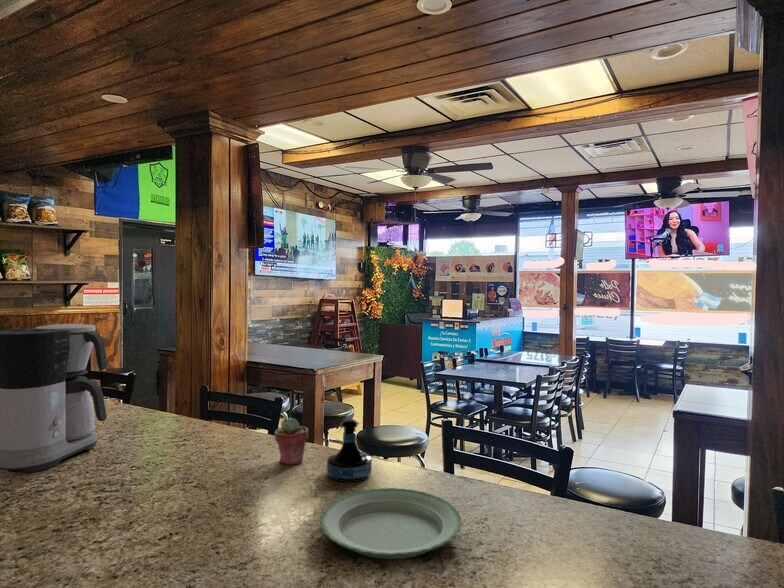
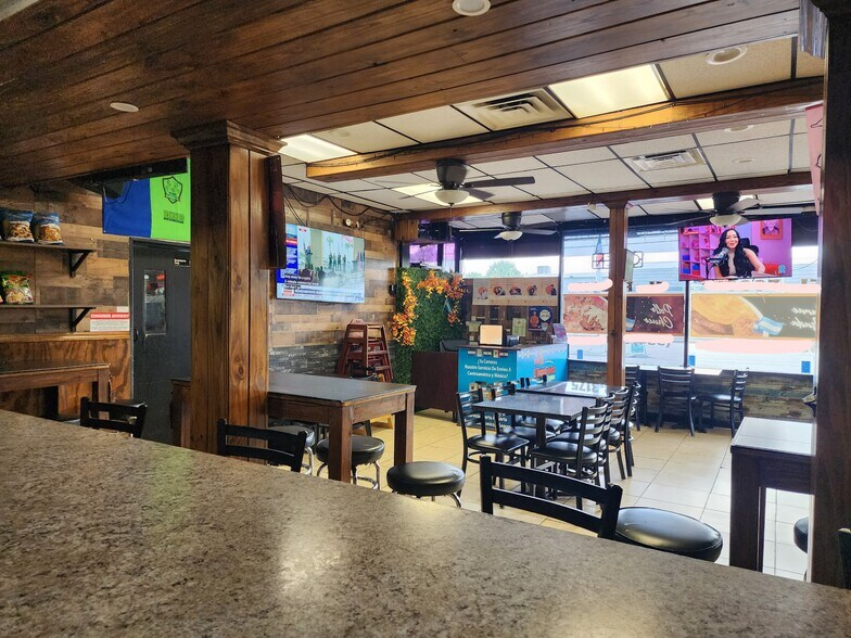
- coffee maker (55, 391)
- tequila bottle (349, 447)
- potted succulent (291, 439)
- plate (390, 524)
